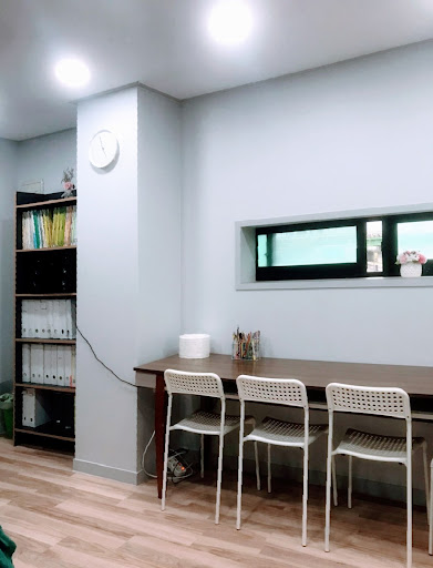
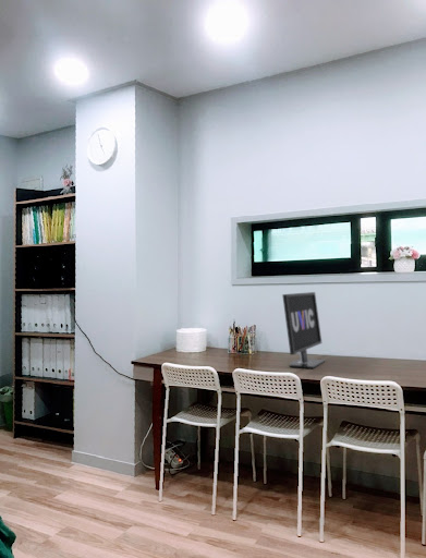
+ monitor (305, 328)
